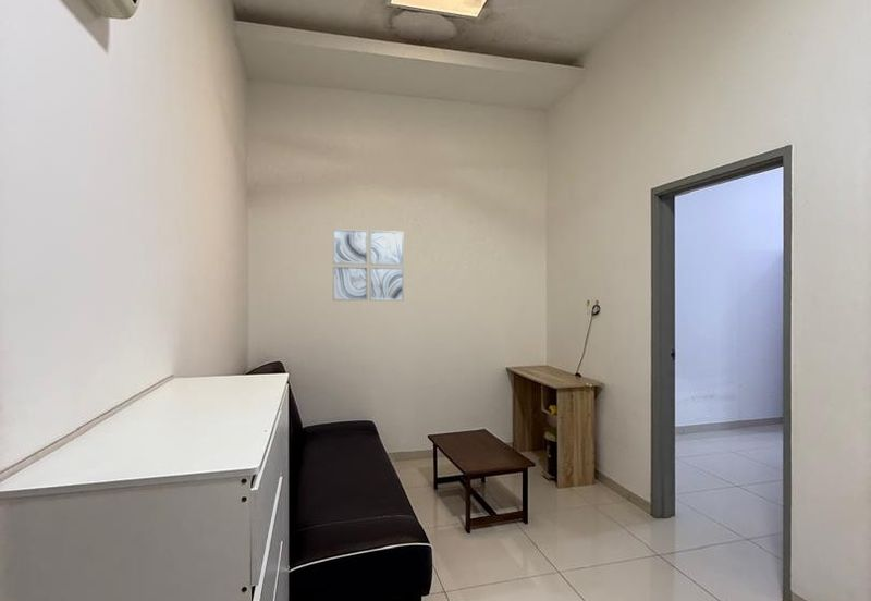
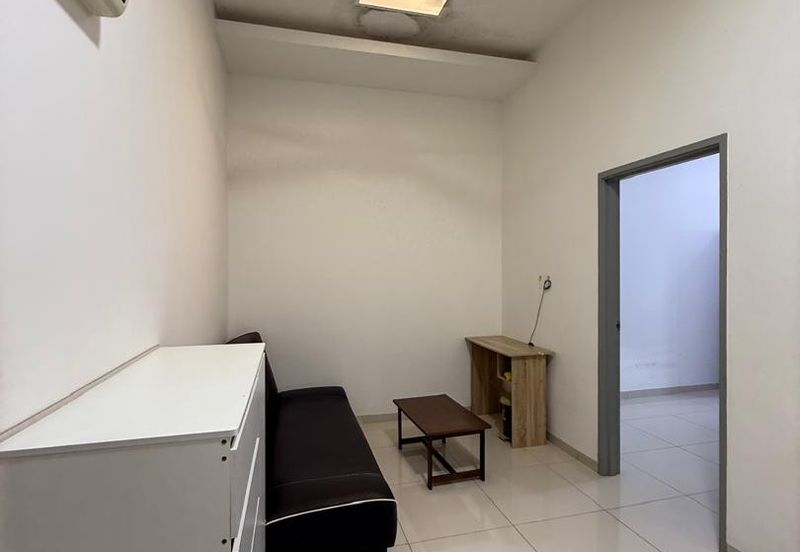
- wall art (367, 267)
